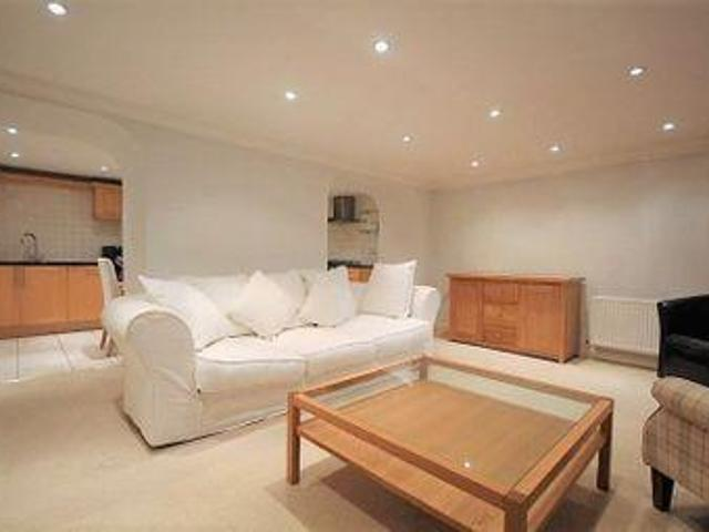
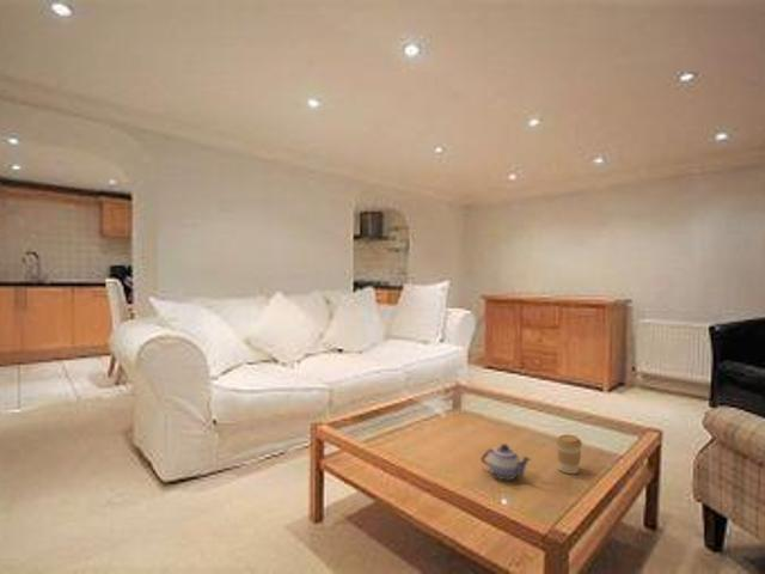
+ teapot (504, 459)
+ coffee cup (568, 453)
